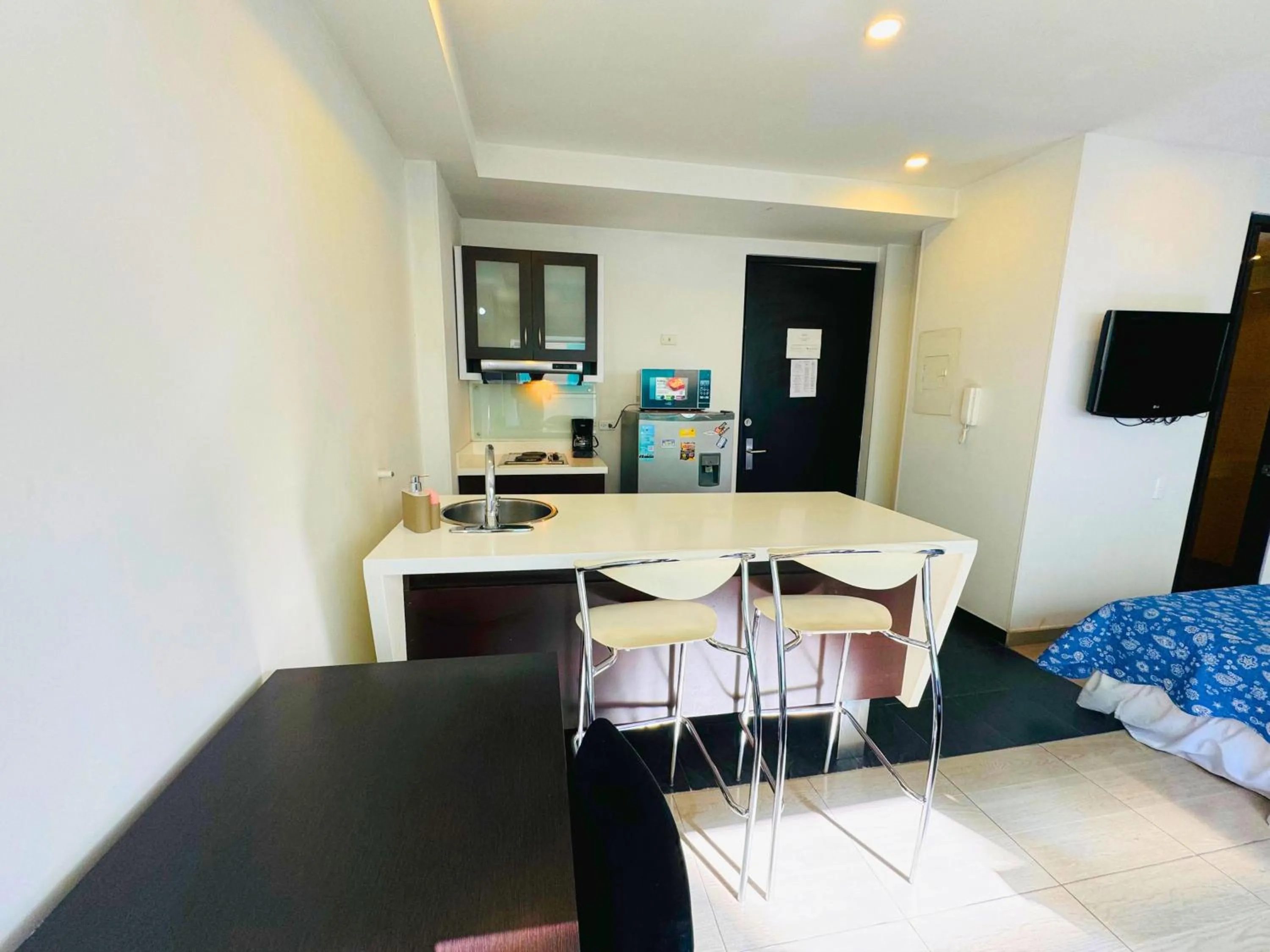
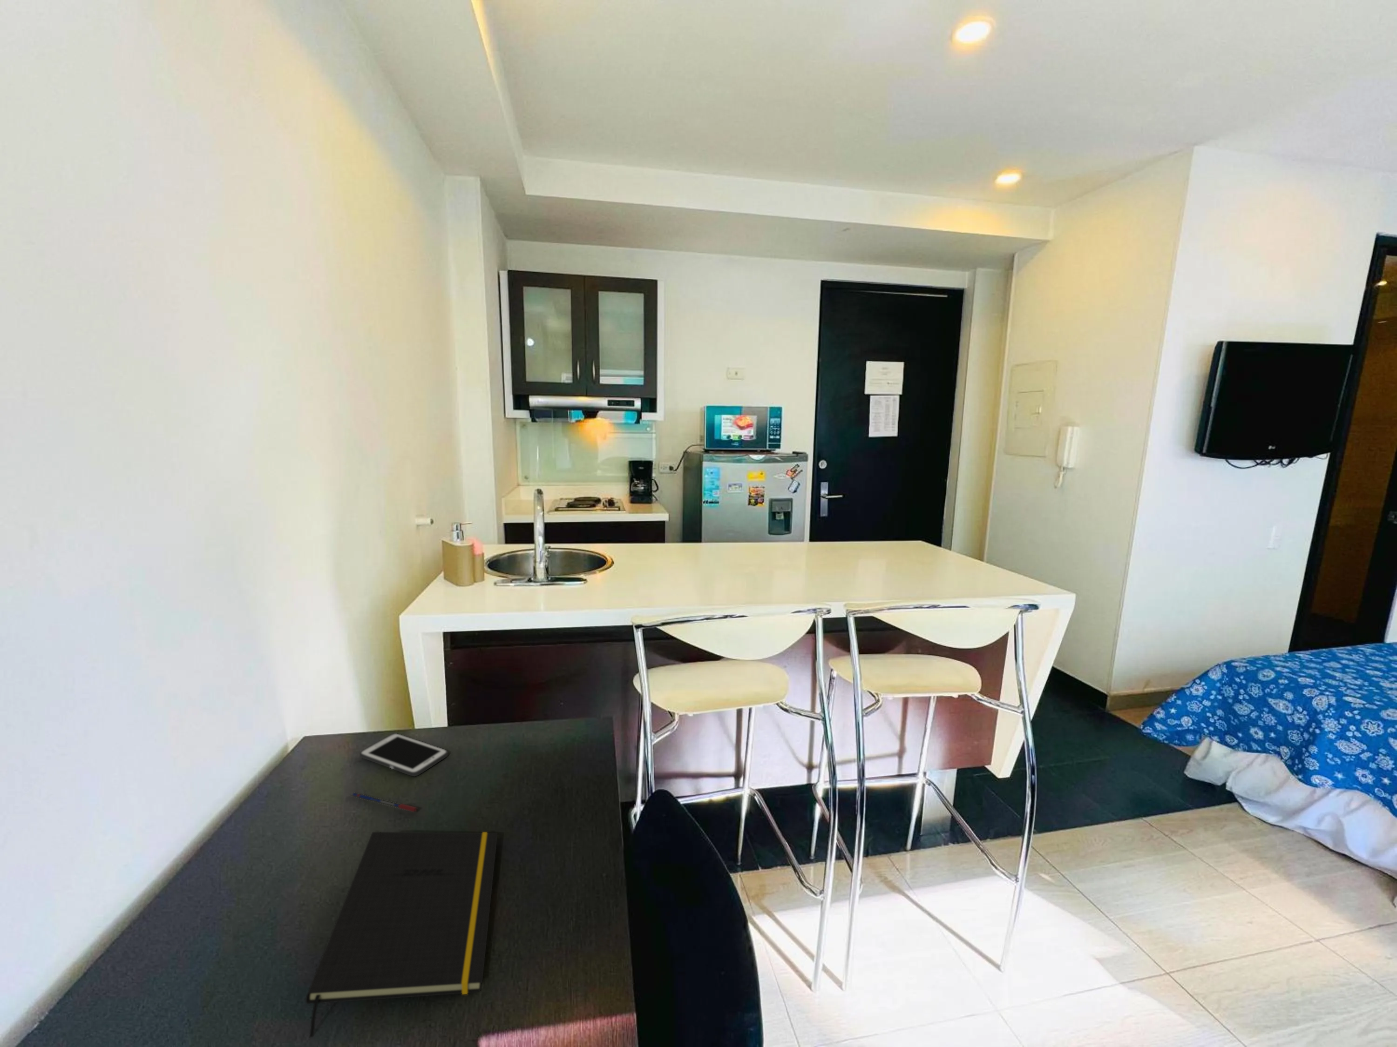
+ pen (382, 801)
+ notepad (419, 902)
+ cell phone (404, 753)
